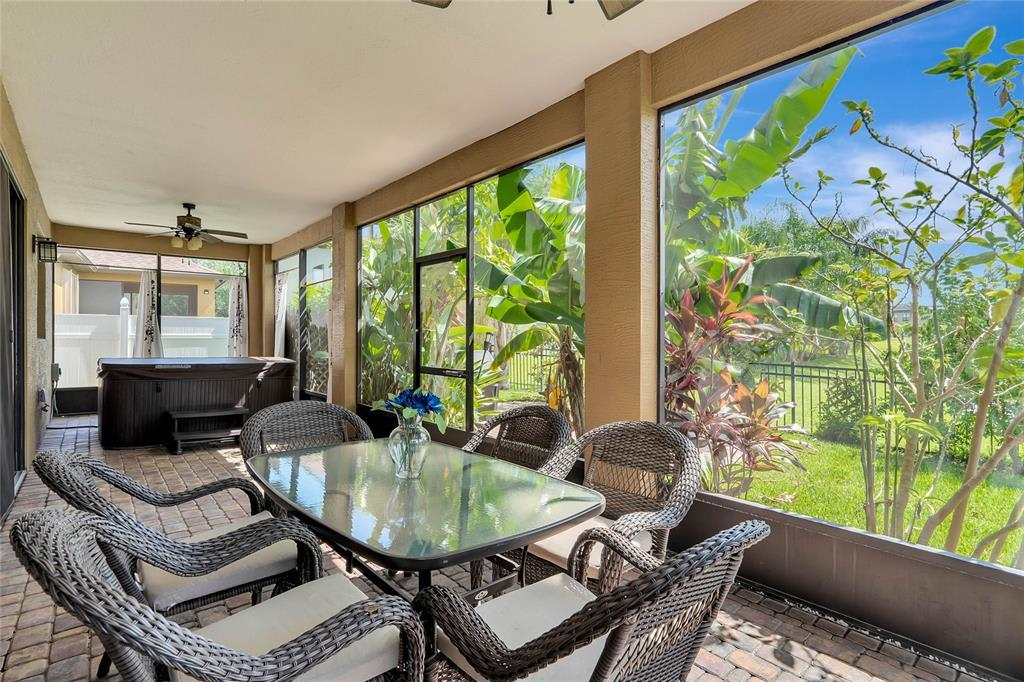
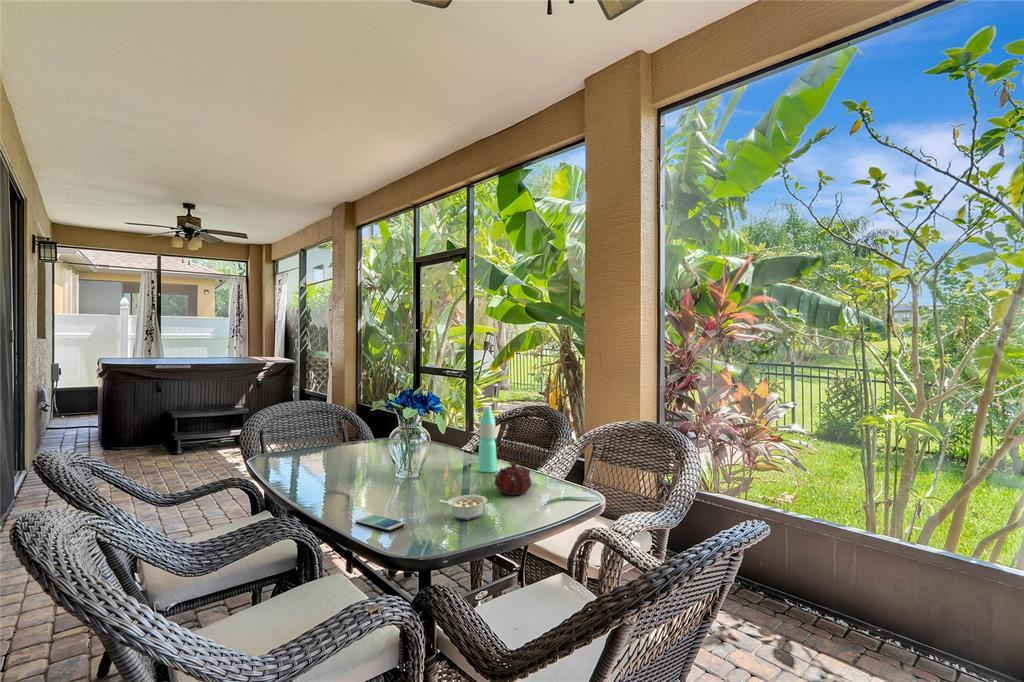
+ water bottle (487, 438)
+ smartphone (380, 522)
+ legume (466, 506)
+ teapot (512, 476)
